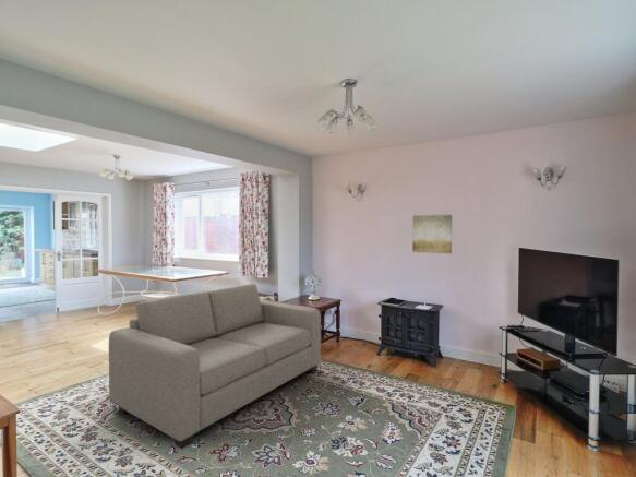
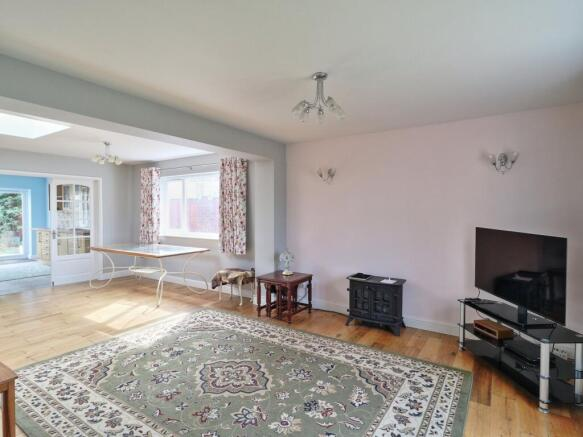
- wall art (431, 234)
- sofa (228, 339)
